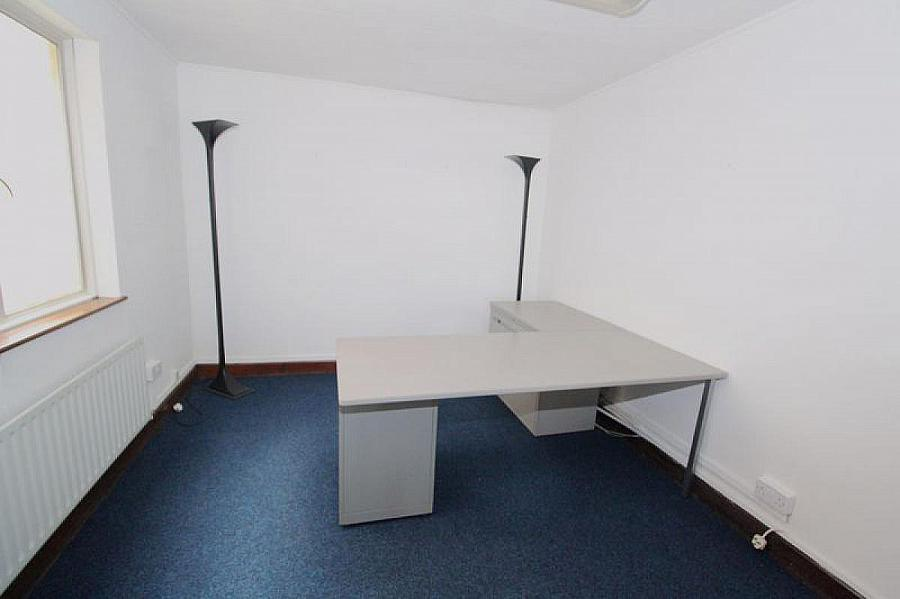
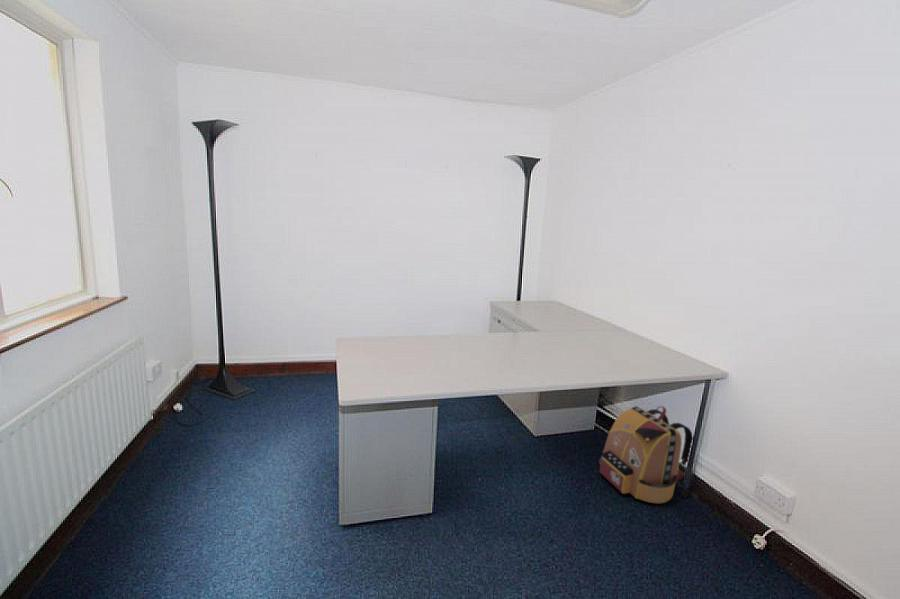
+ backpack (645, 444)
